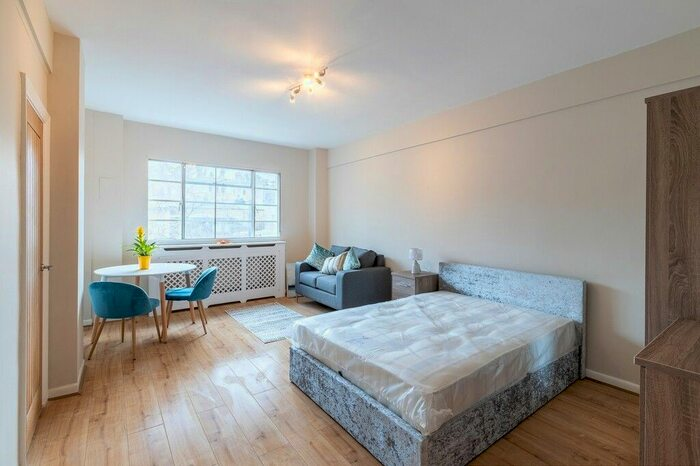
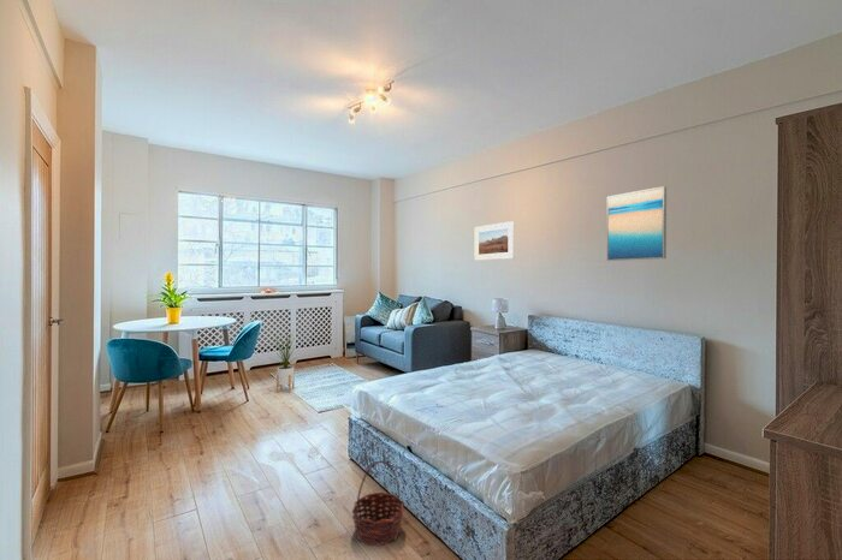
+ house plant (284, 359)
+ basket (378, 496)
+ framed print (493, 242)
+ wall art (634, 226)
